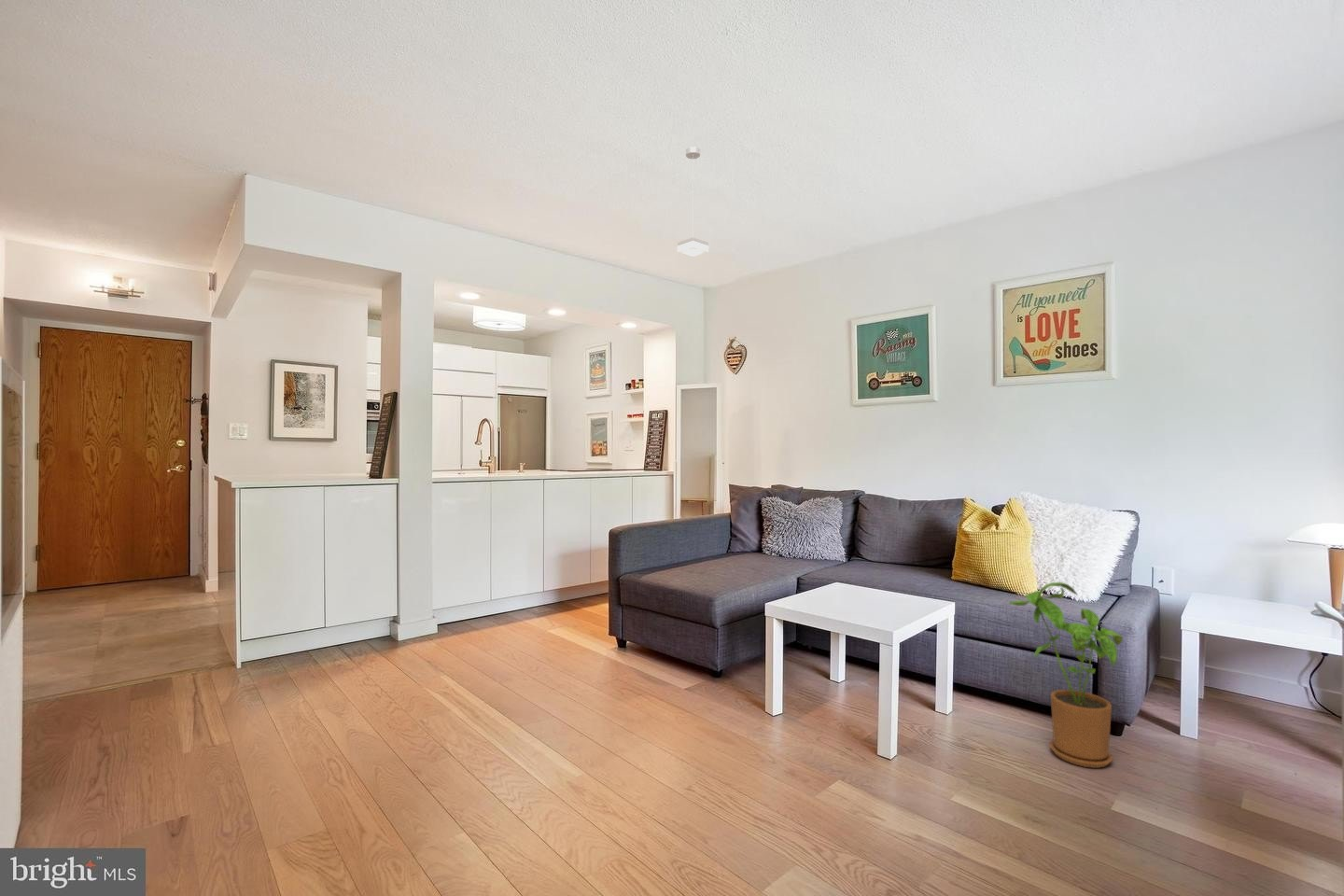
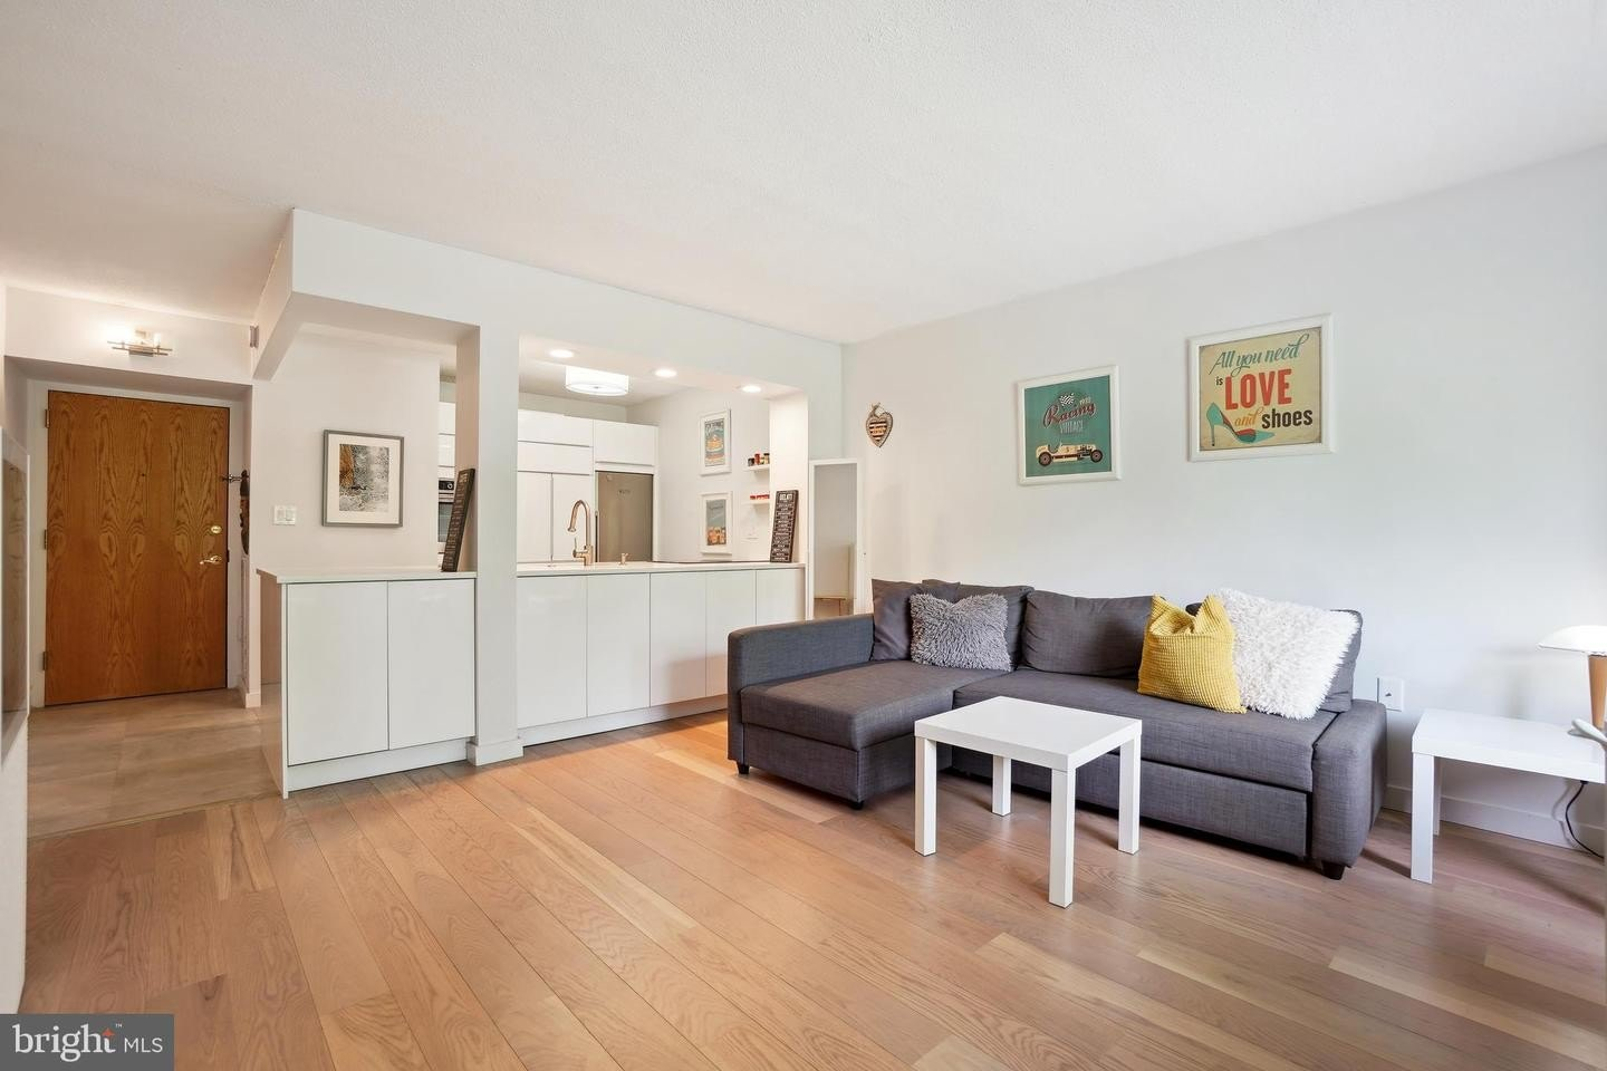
- house plant (1077, 669)
- pendant lamp (693, 201)
